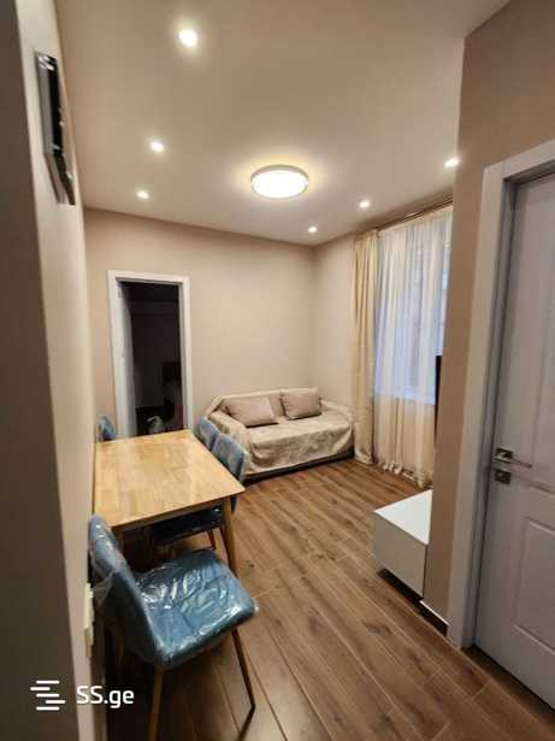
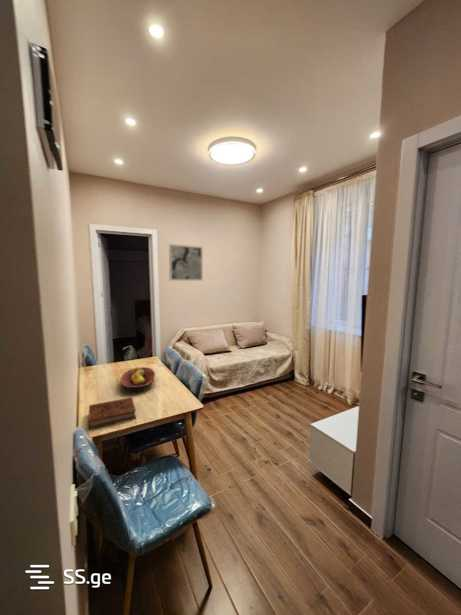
+ book (112, 411)
+ wall art (186, 263)
+ fruit bowl (138, 377)
